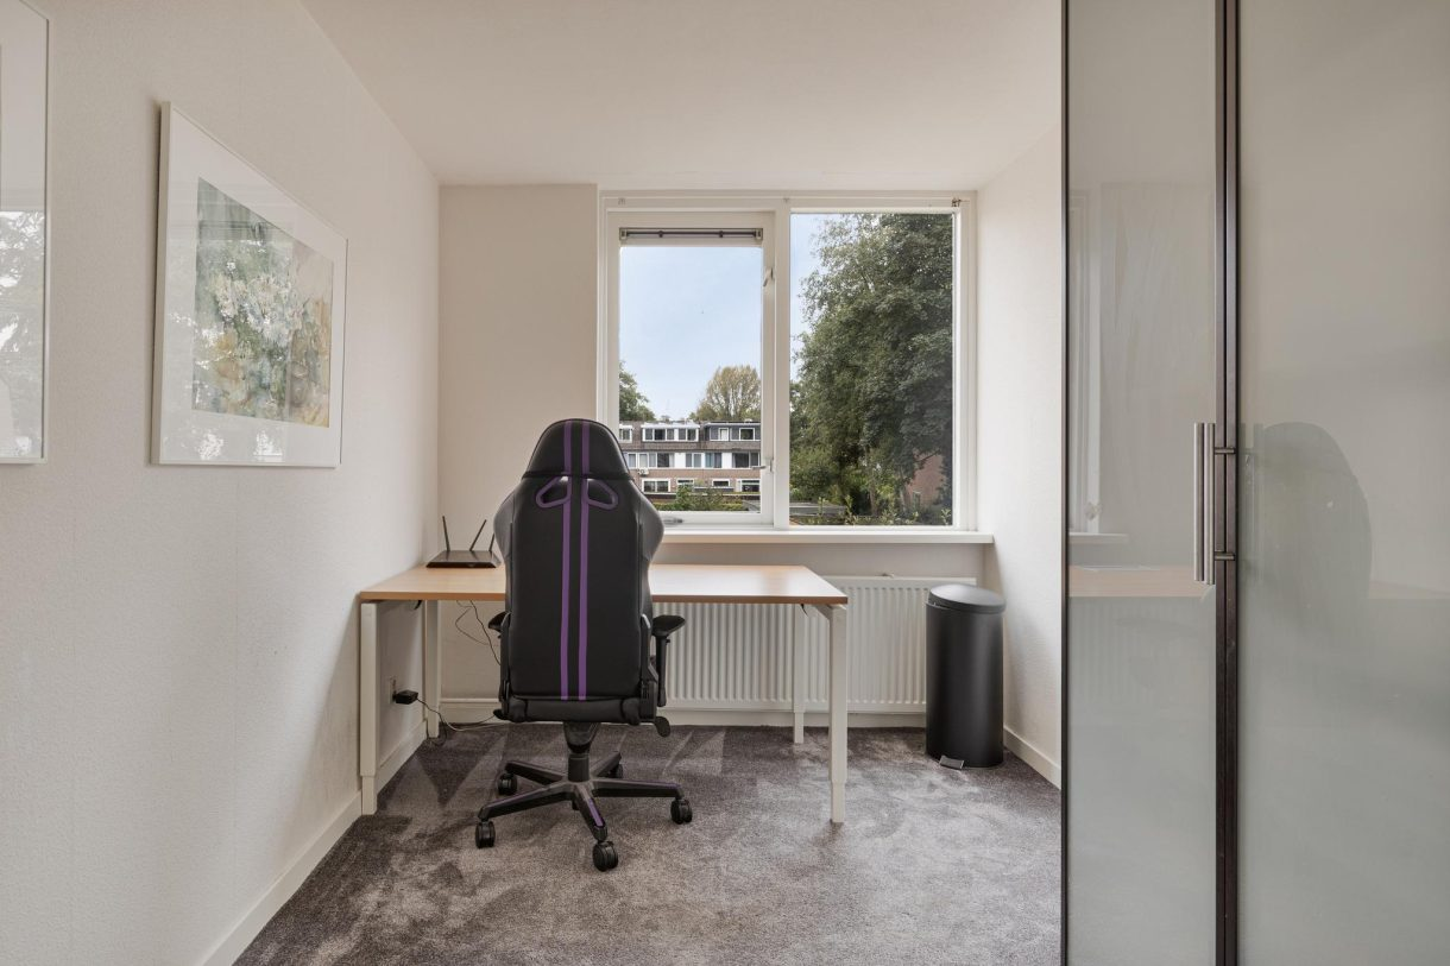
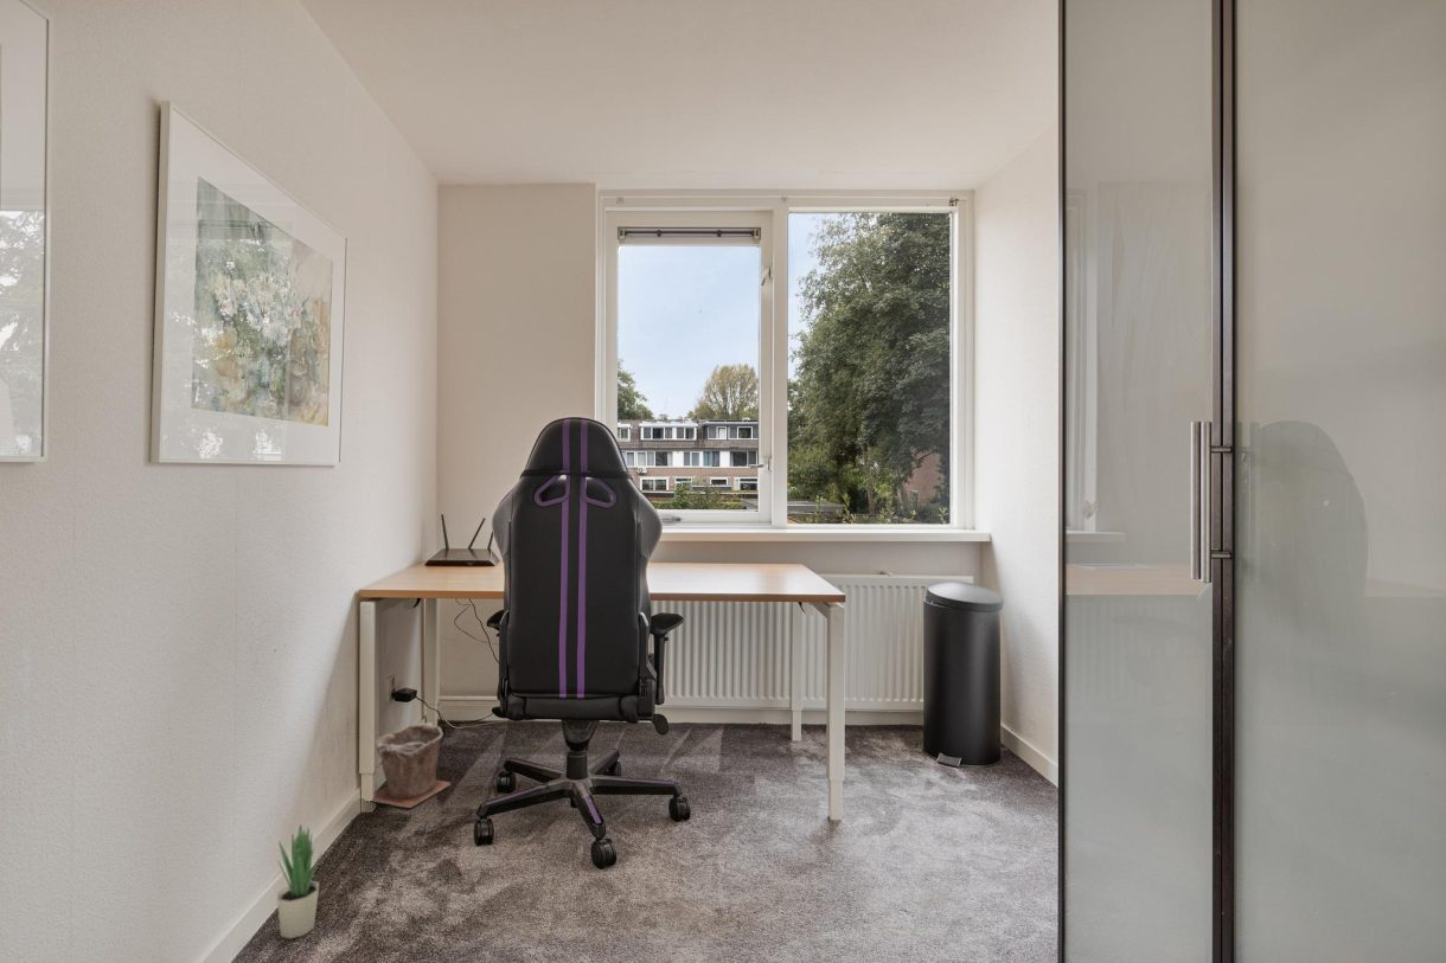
+ plant pot (409, 762)
+ potted plant (301, 873)
